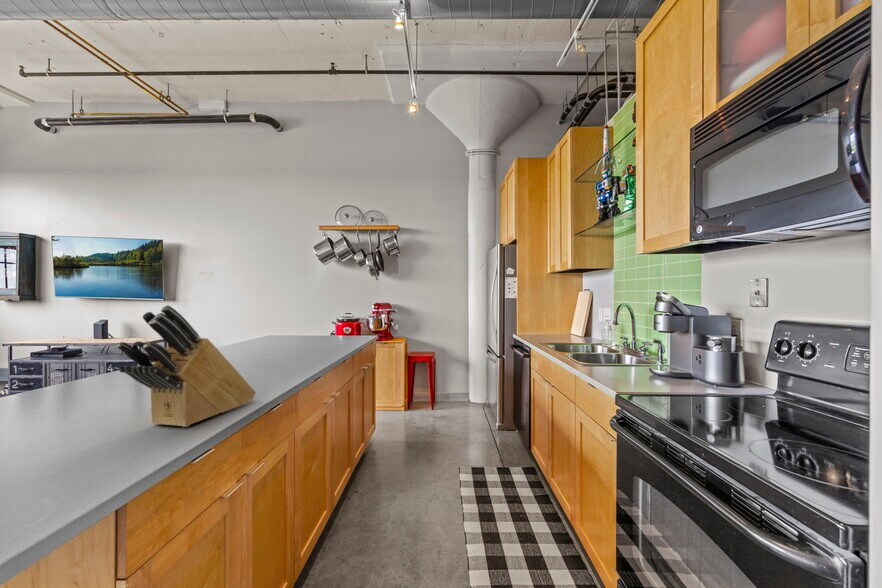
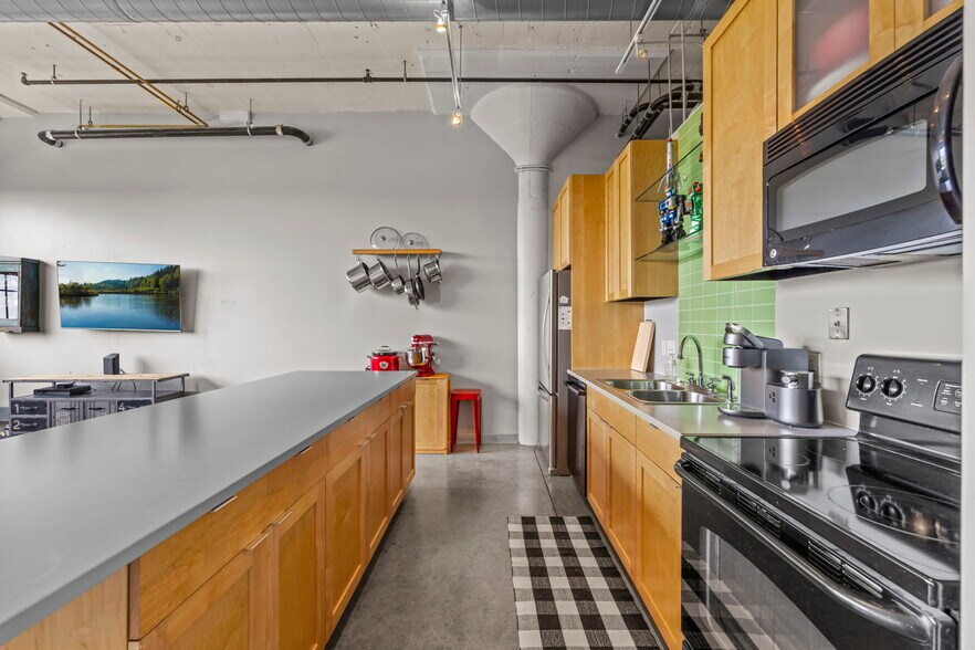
- knife block (194, 360)
